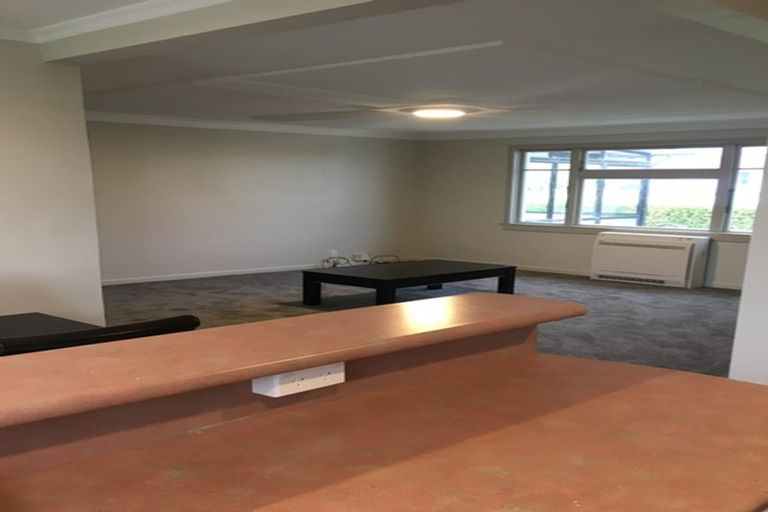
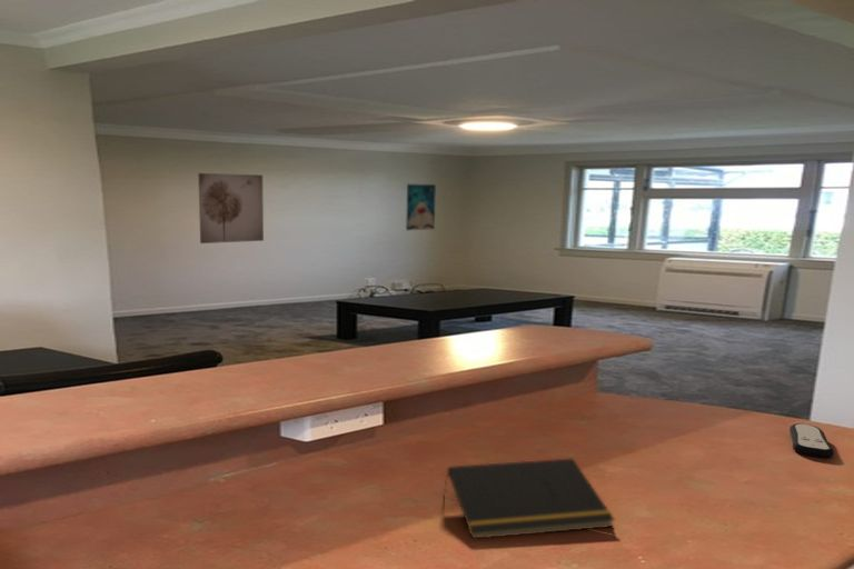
+ remote control (808, 439)
+ wall art (231, 208)
+ wall art (420, 207)
+ notepad (527, 495)
